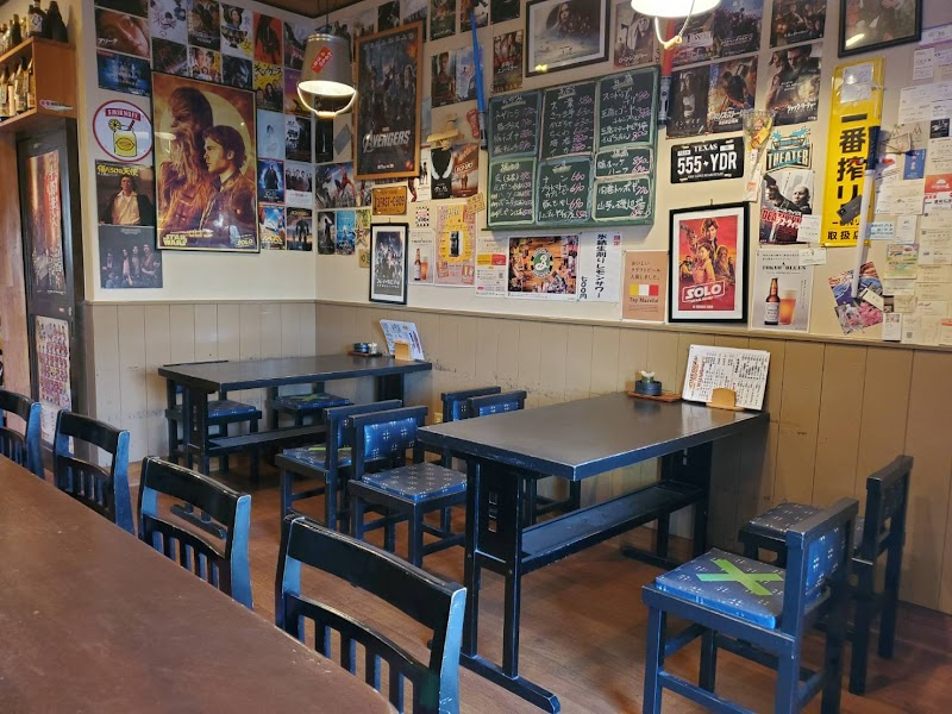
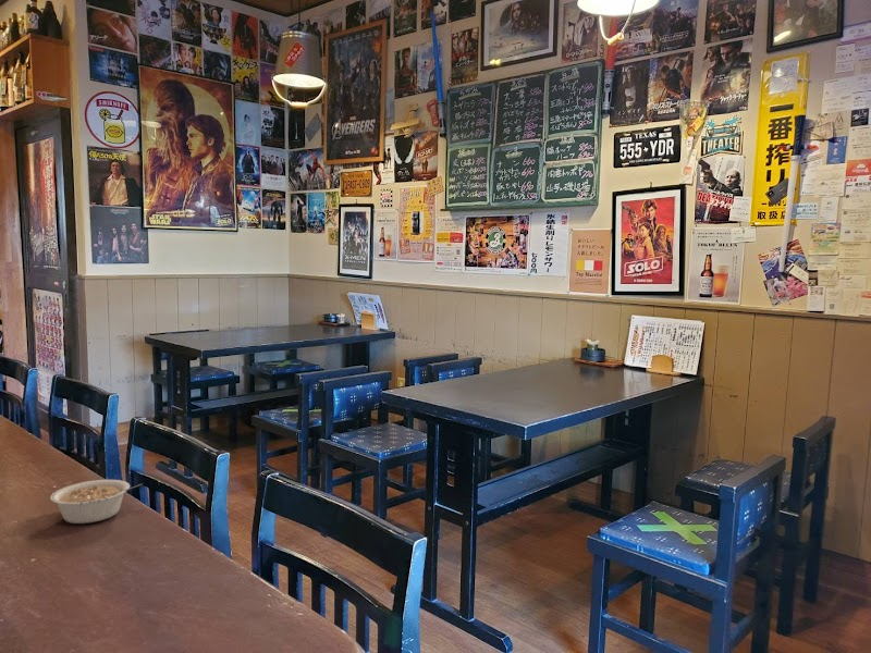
+ legume (94, 500)
